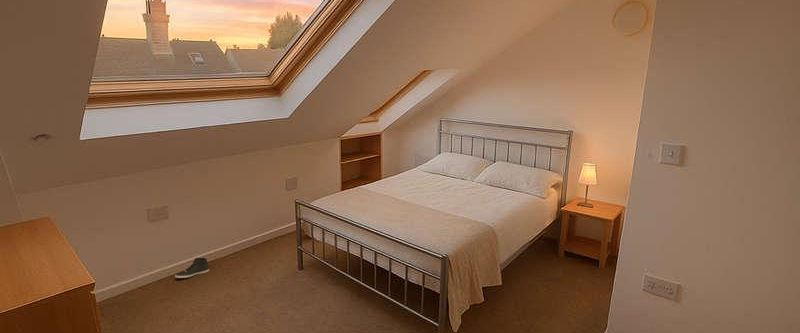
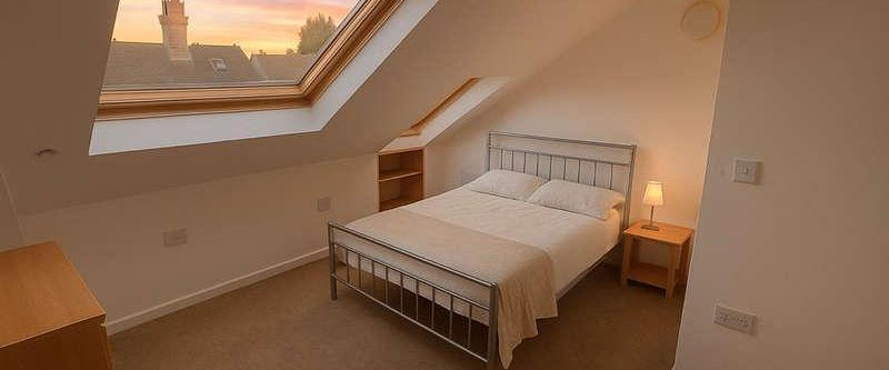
- sneaker (191, 266)
